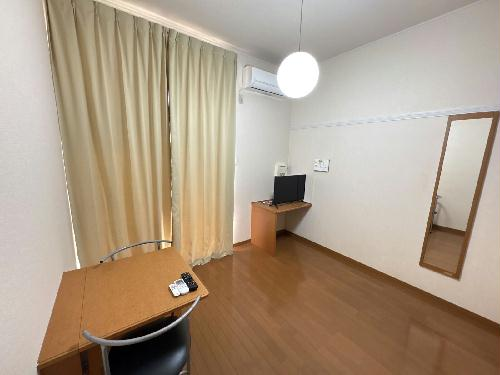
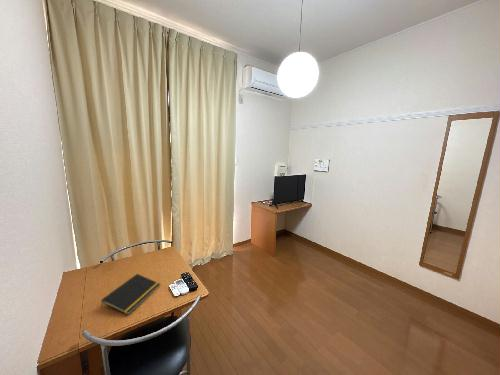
+ notepad (133, 292)
